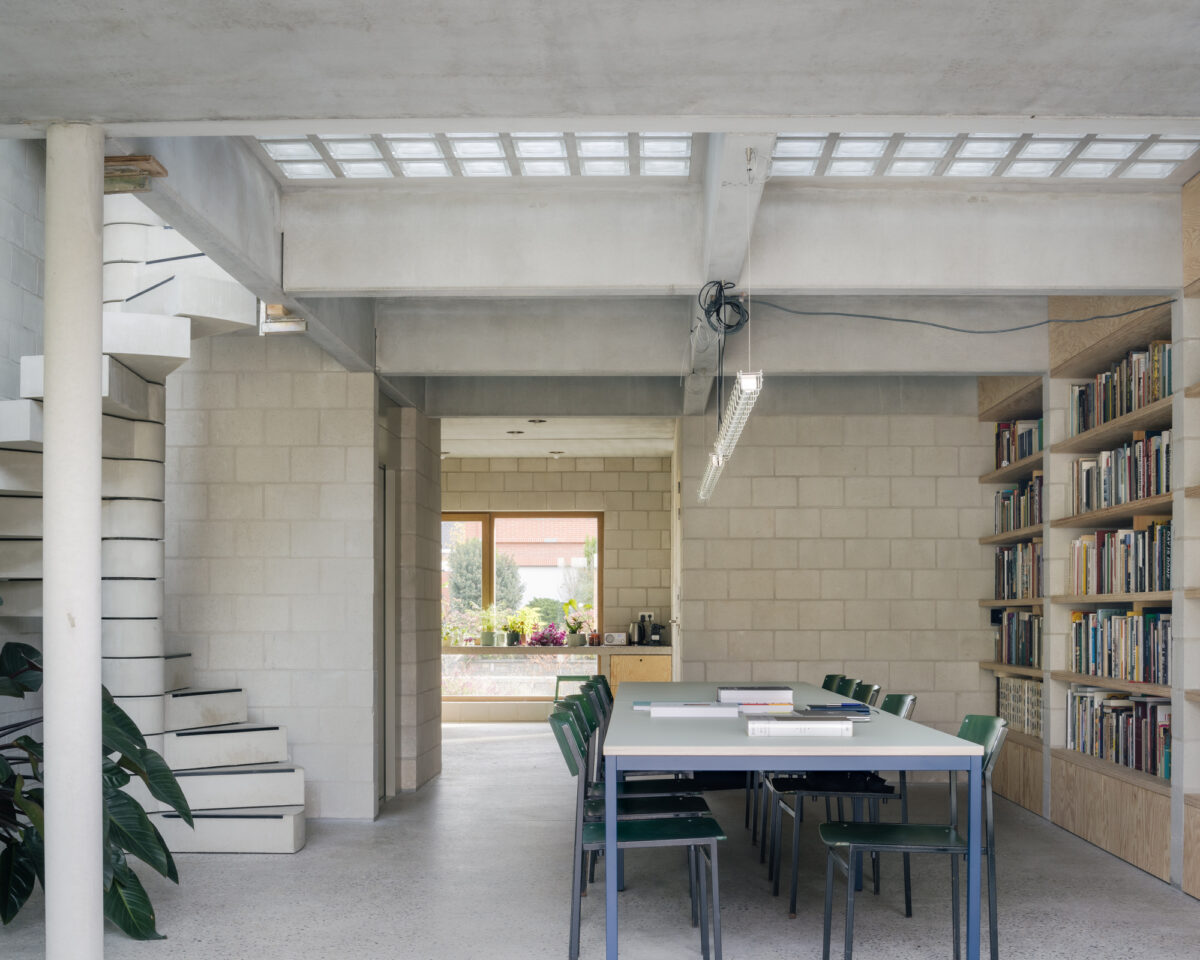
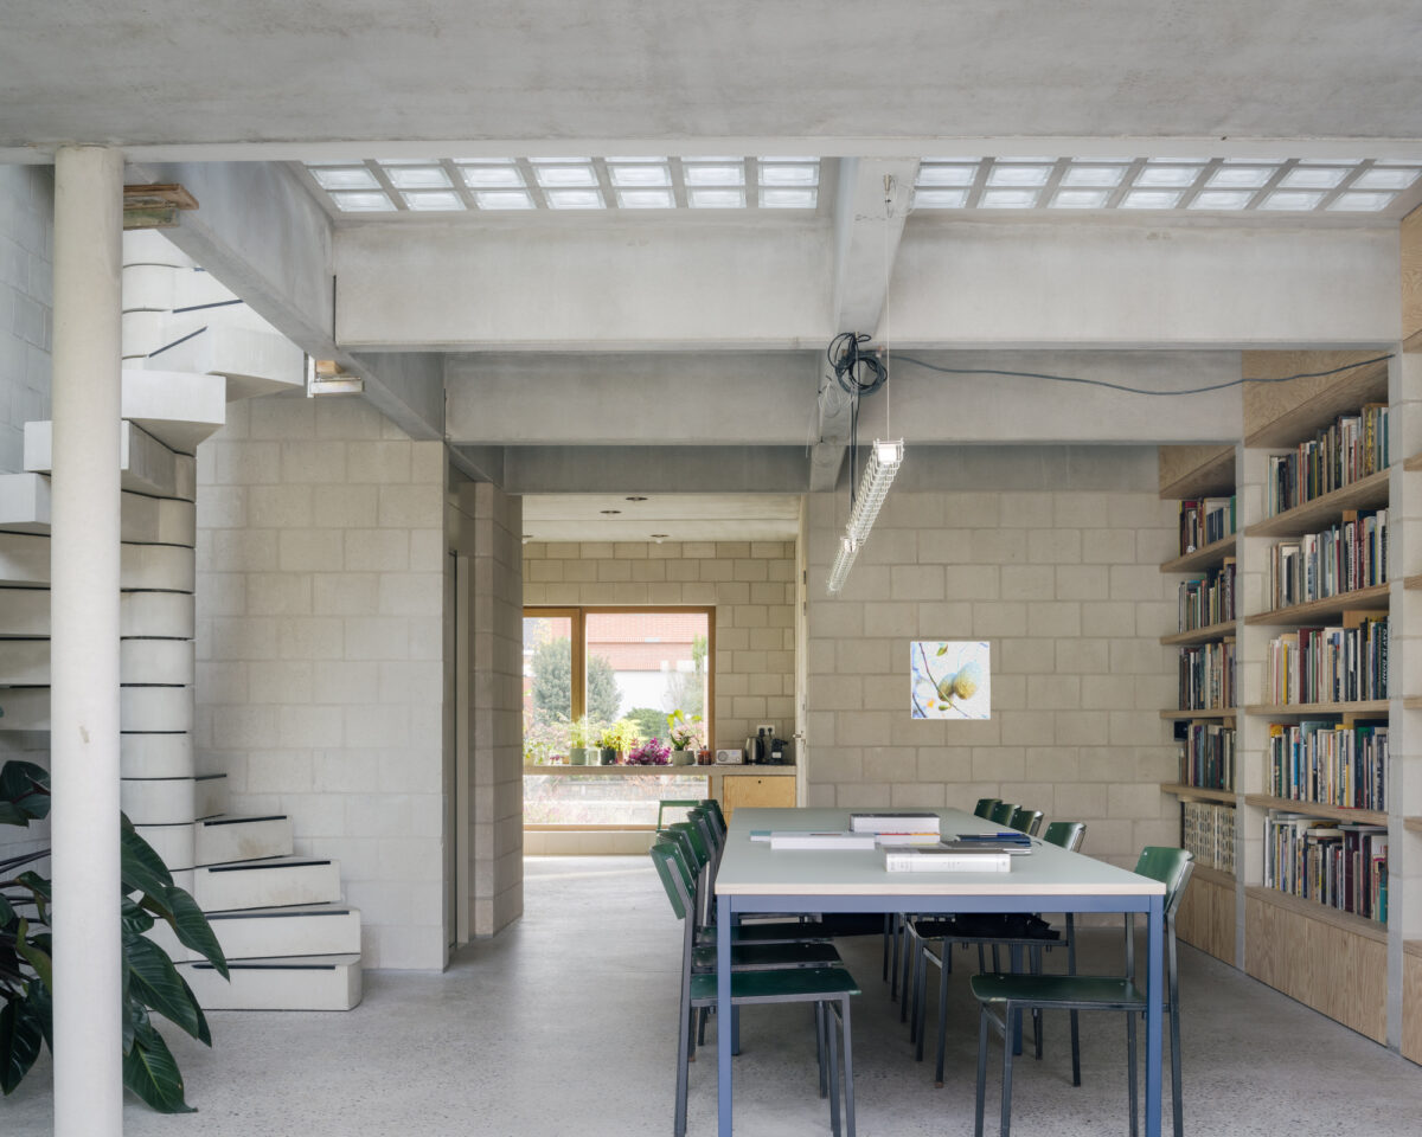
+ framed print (949, 680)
